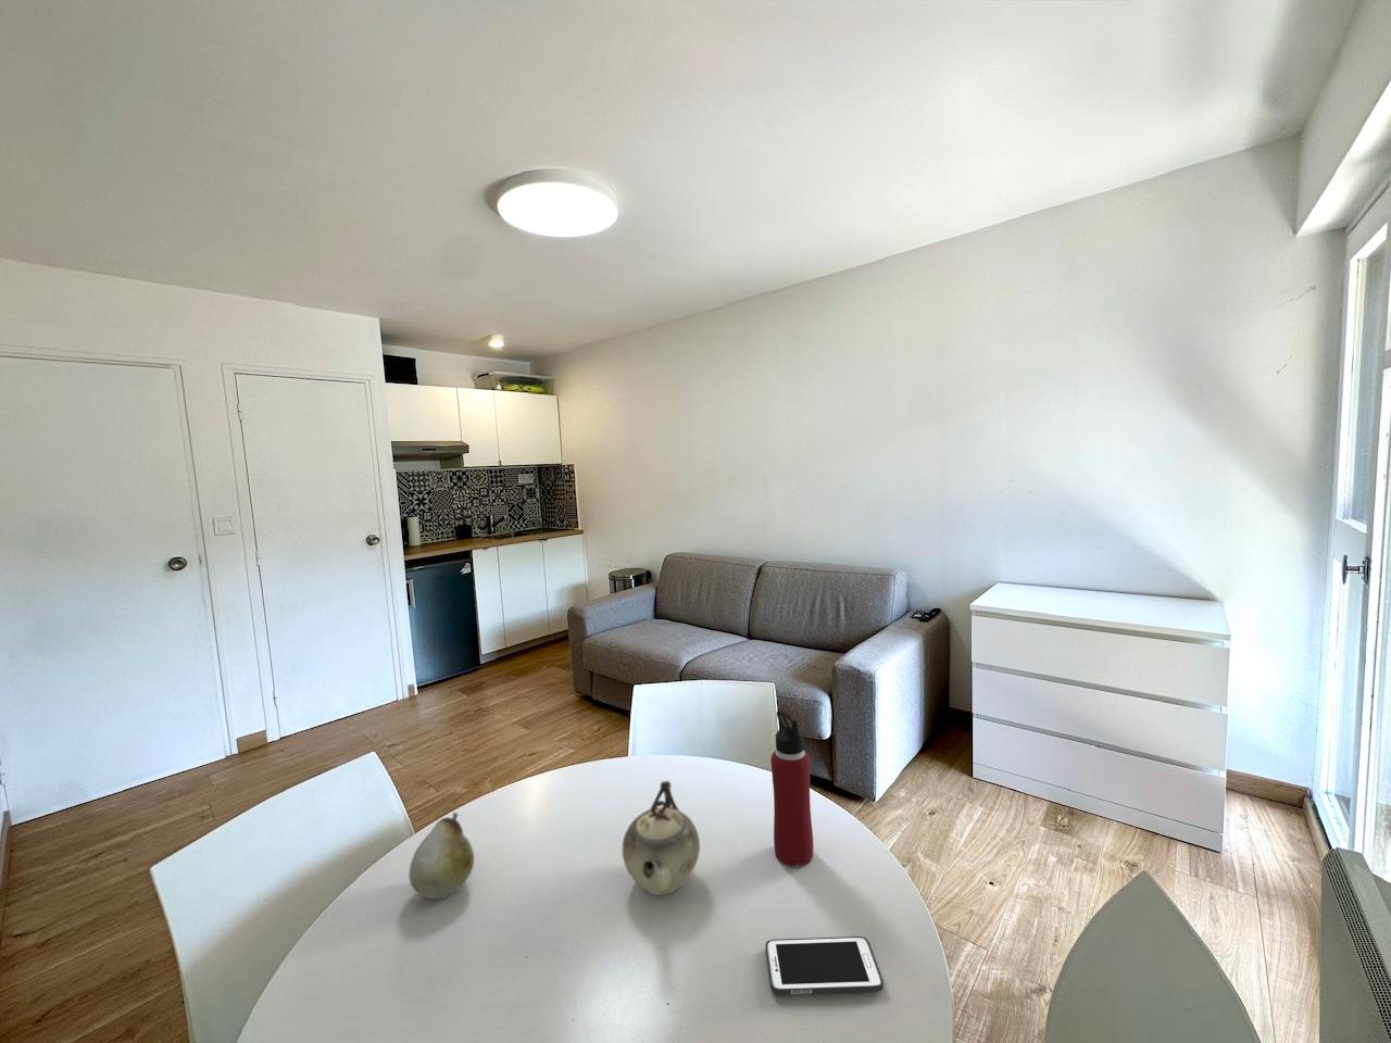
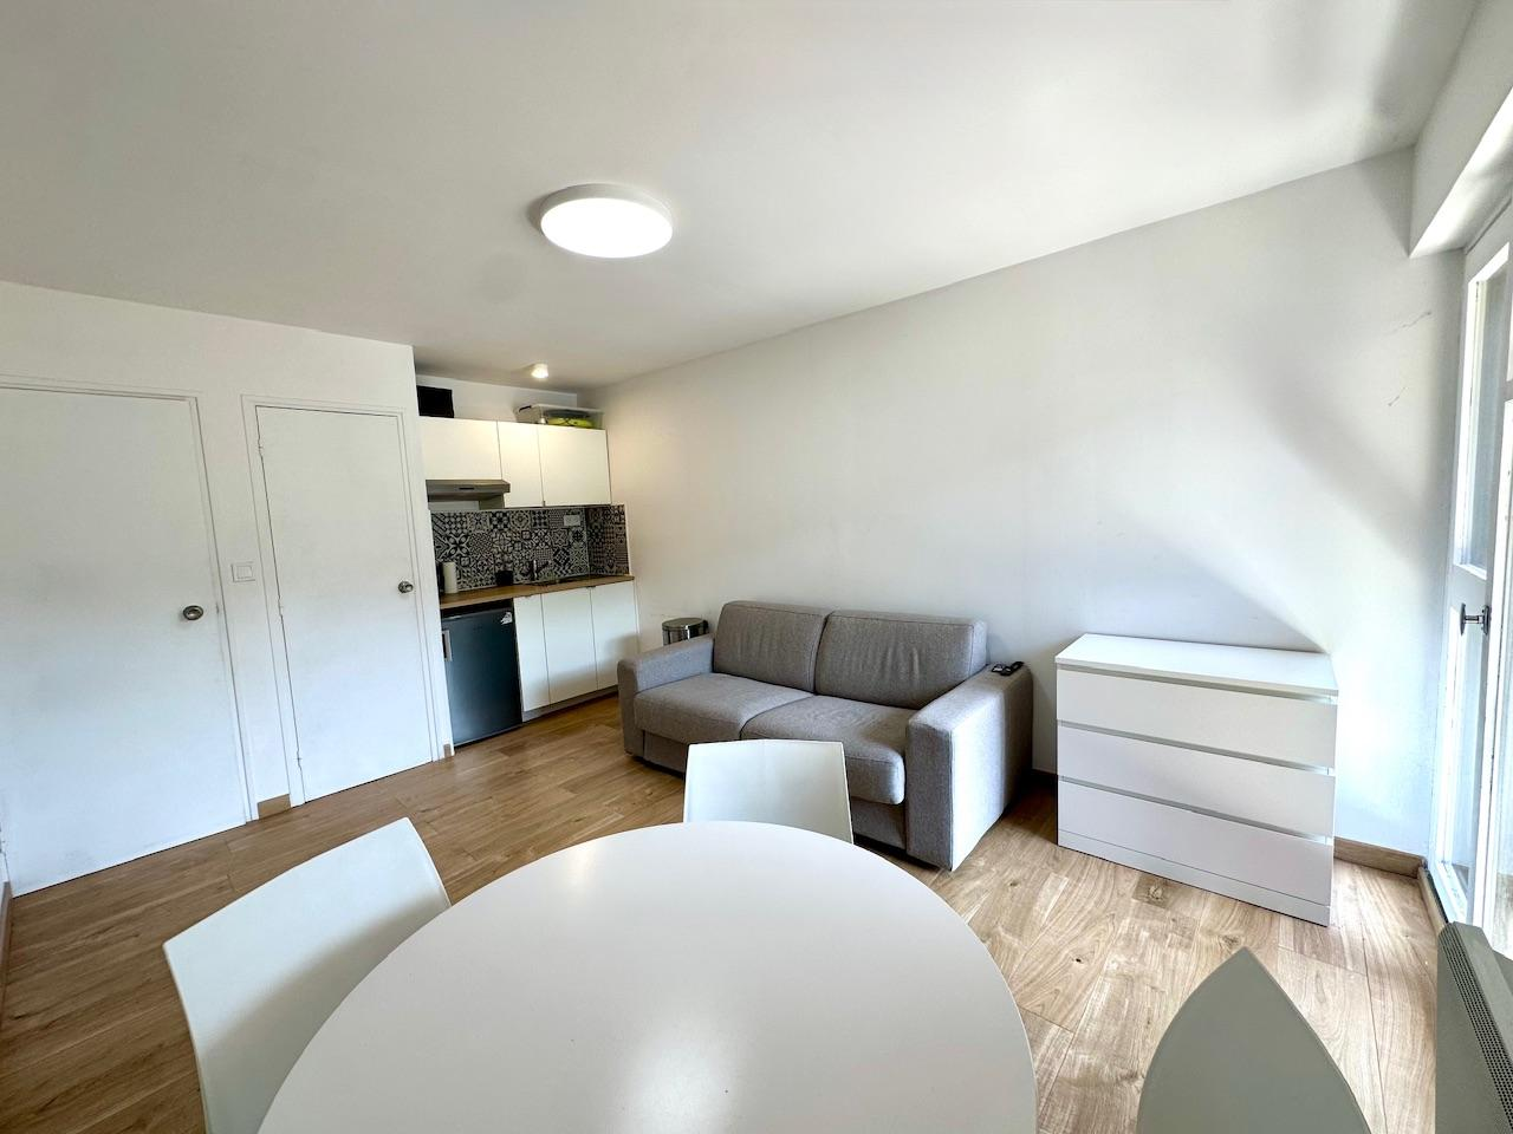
- teapot (659, 845)
- cell phone (821, 965)
- fruit (440, 855)
- water bottle (791, 784)
